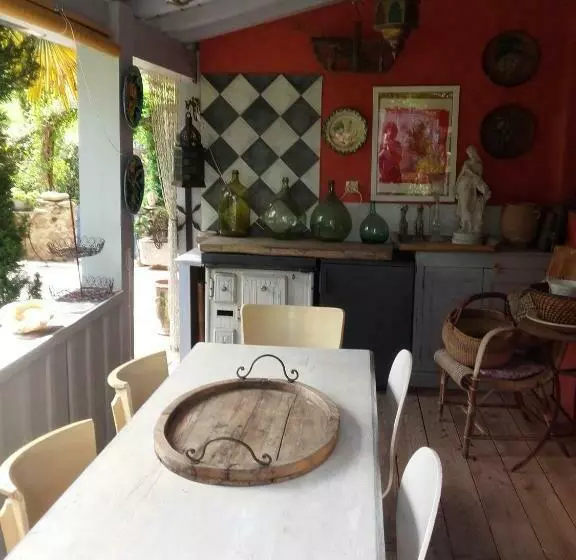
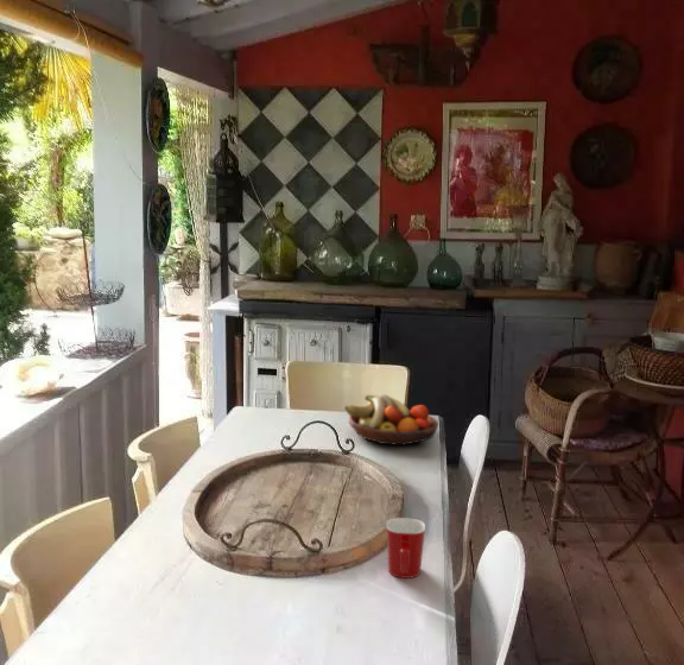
+ mug (405, 552)
+ fruit bowl (392, 416)
